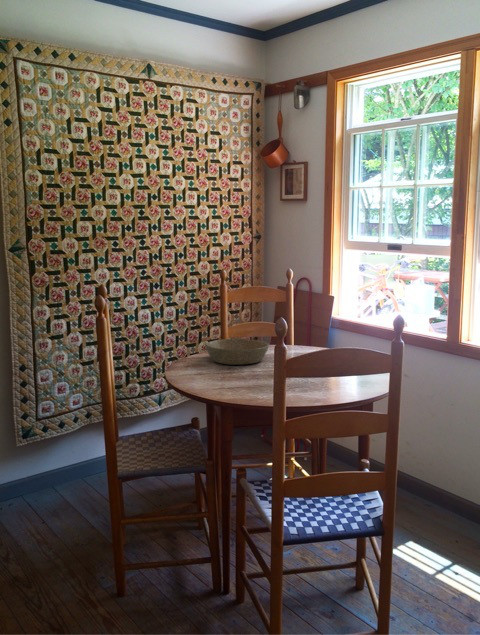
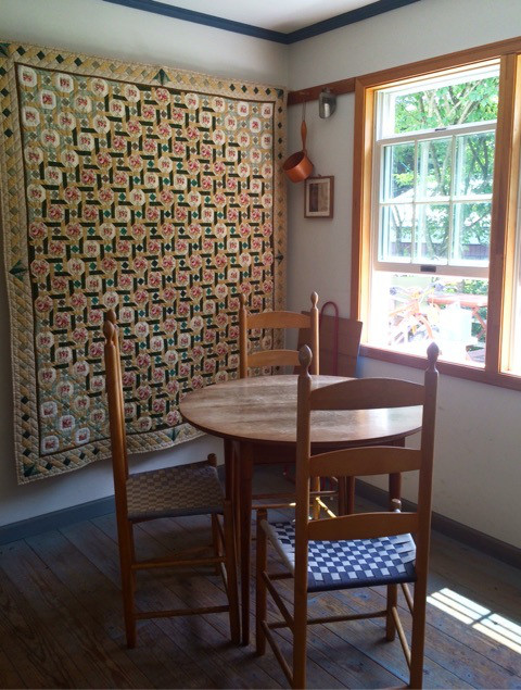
- bowl (237, 351)
